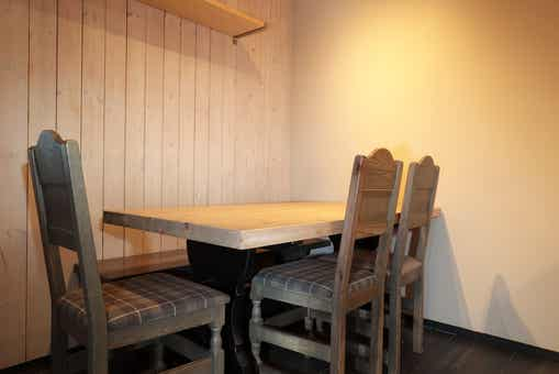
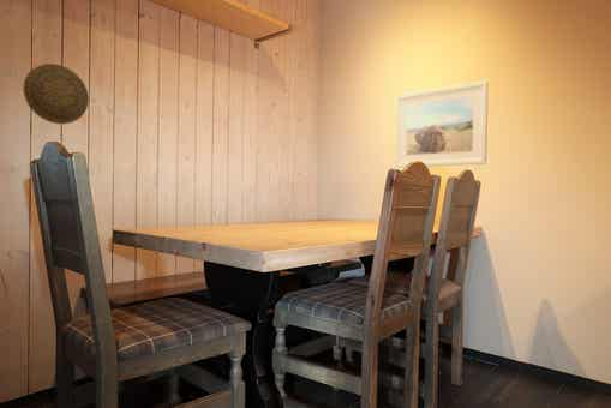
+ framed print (438, 127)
+ decorative plate (58, 94)
